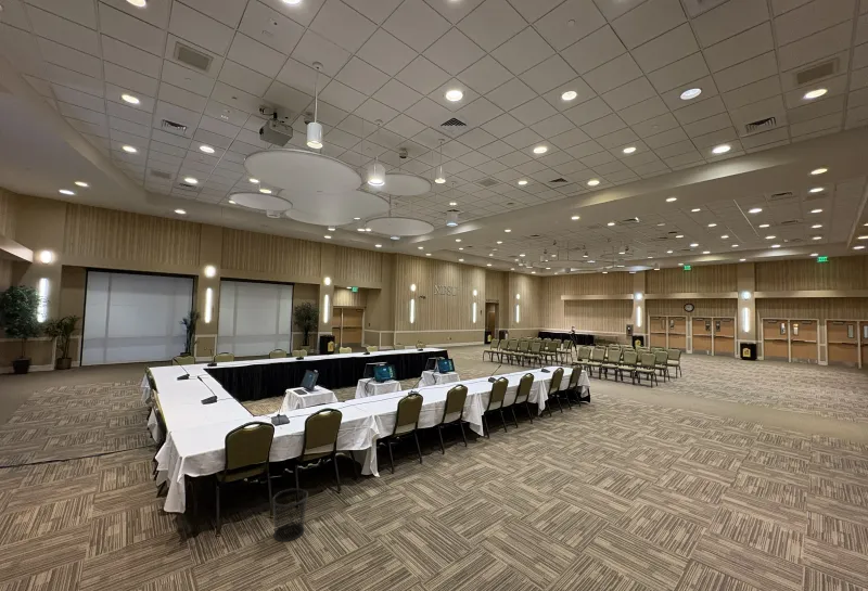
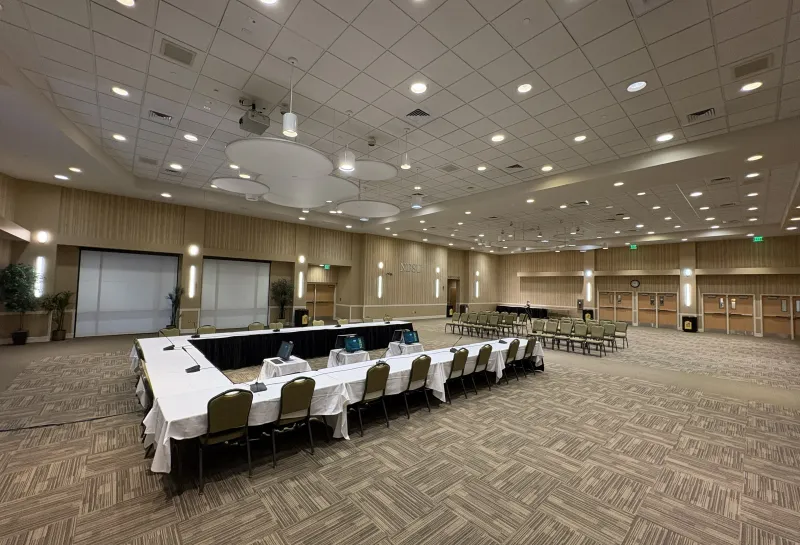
- waste bin (290, 514)
